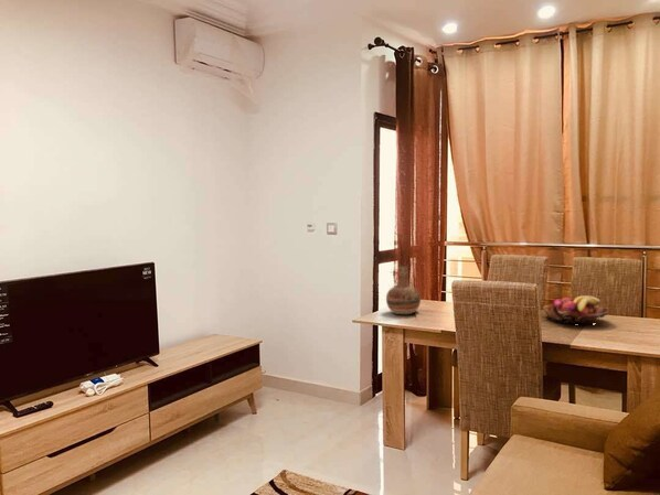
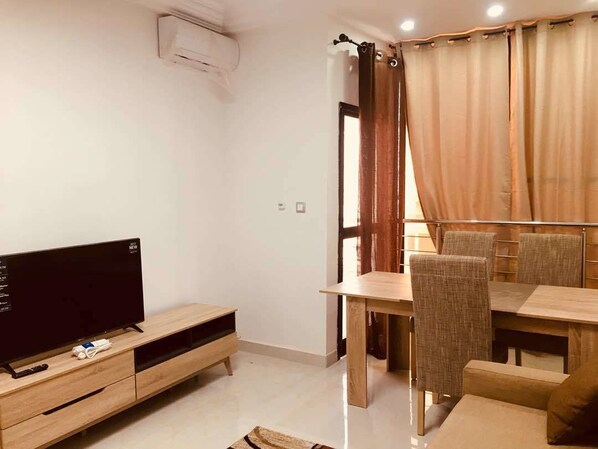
- vase (403, 289)
- fruit basket (575, 308)
